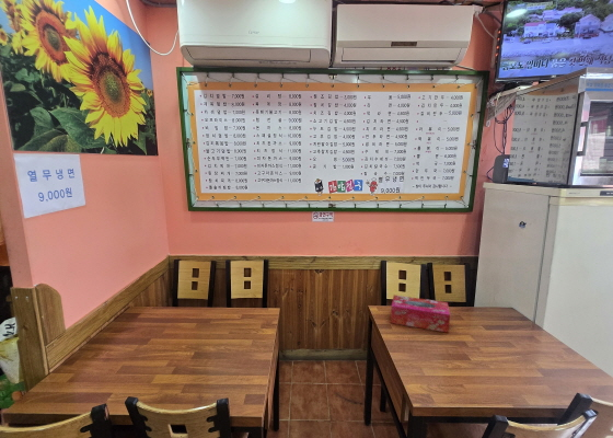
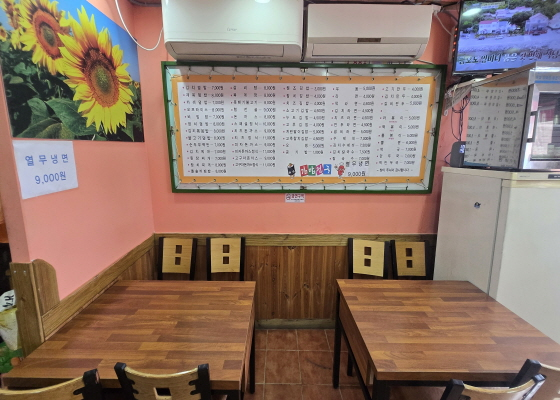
- tissue box (419, 312)
